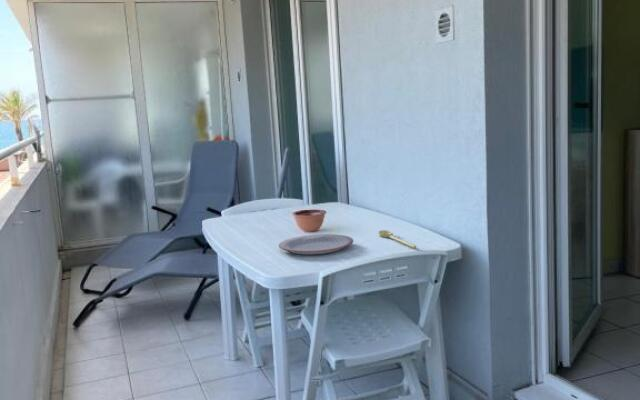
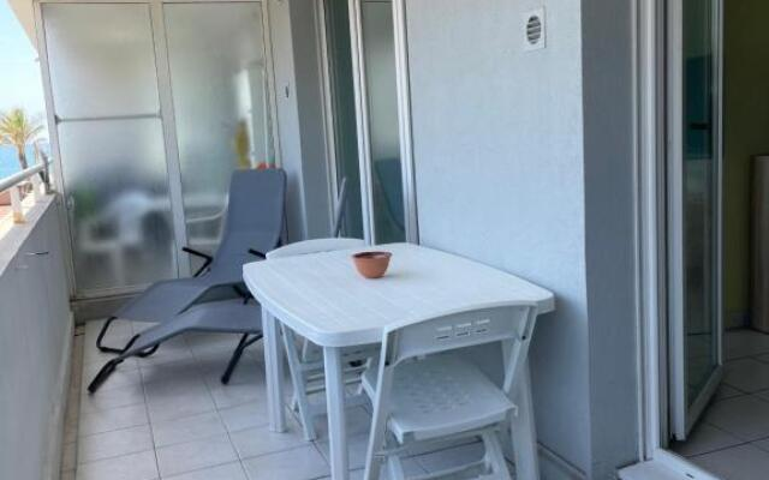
- spoon (397, 239)
- plate (316, 245)
